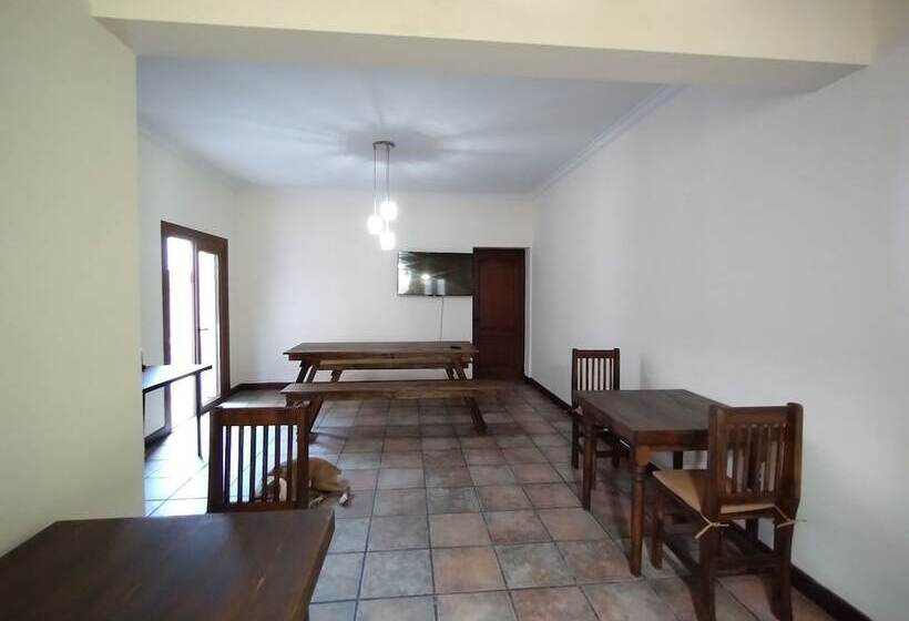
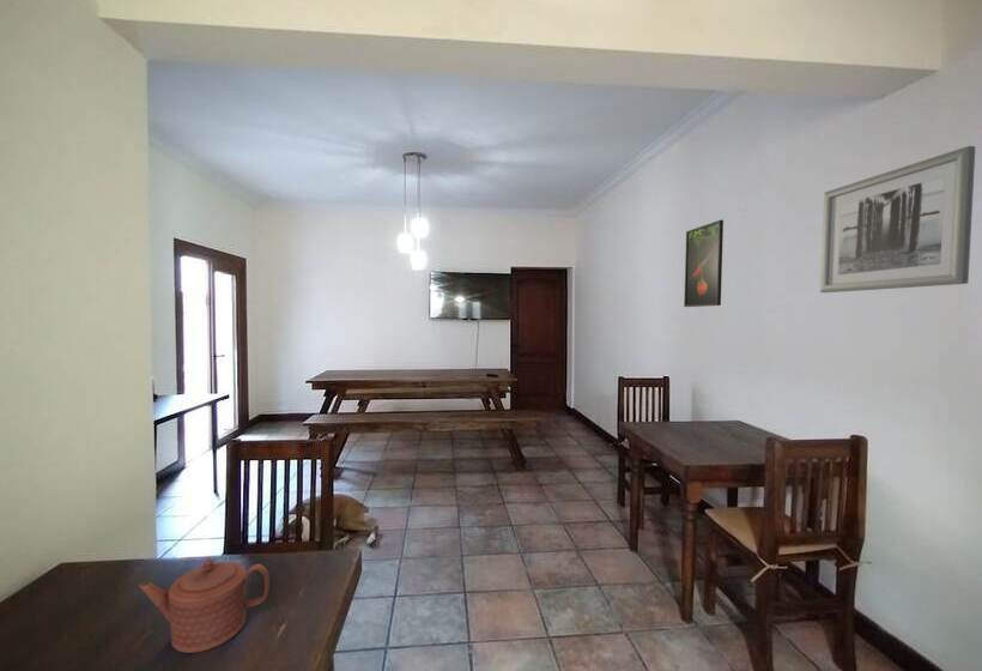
+ wall art (885, 230)
+ teapot (208, 594)
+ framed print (702, 266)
